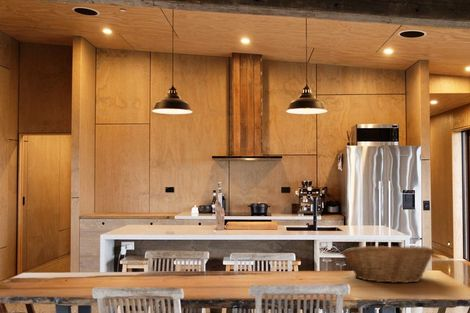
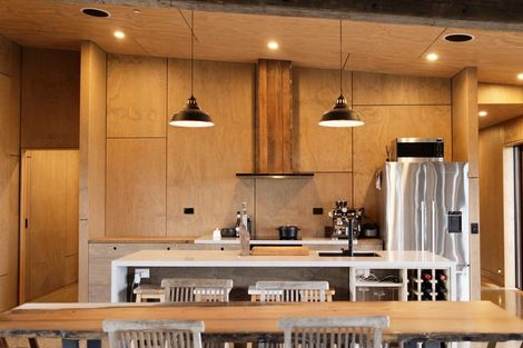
- fruit basket (387, 259)
